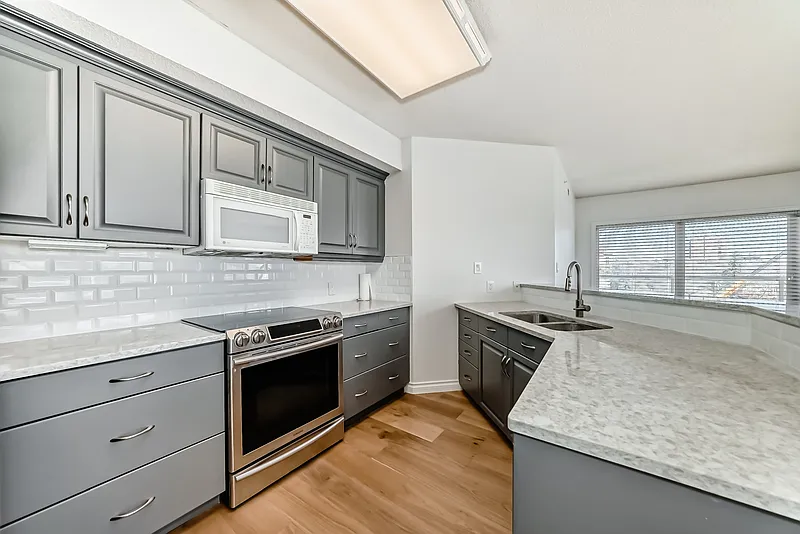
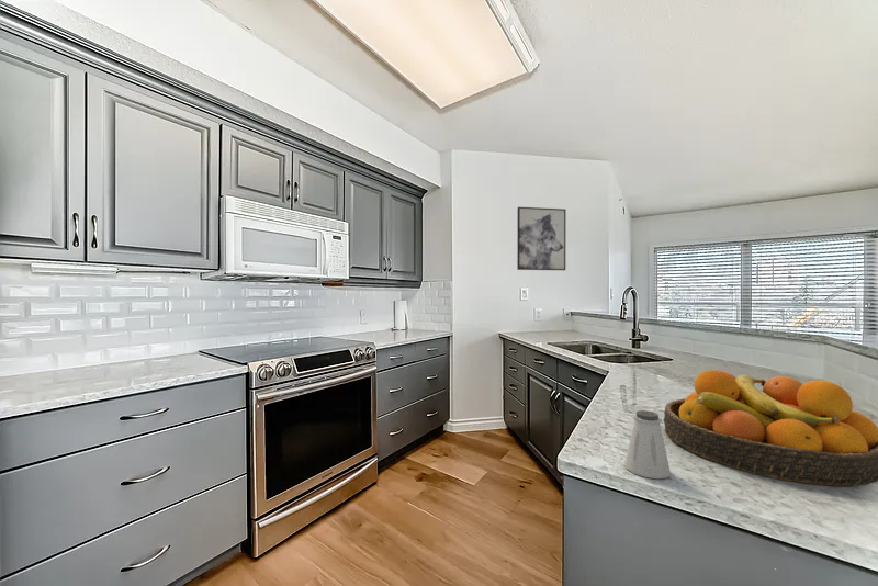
+ fruit bowl (759, 408)
+ saltshaker (646, 441)
+ wall art (541, 238)
